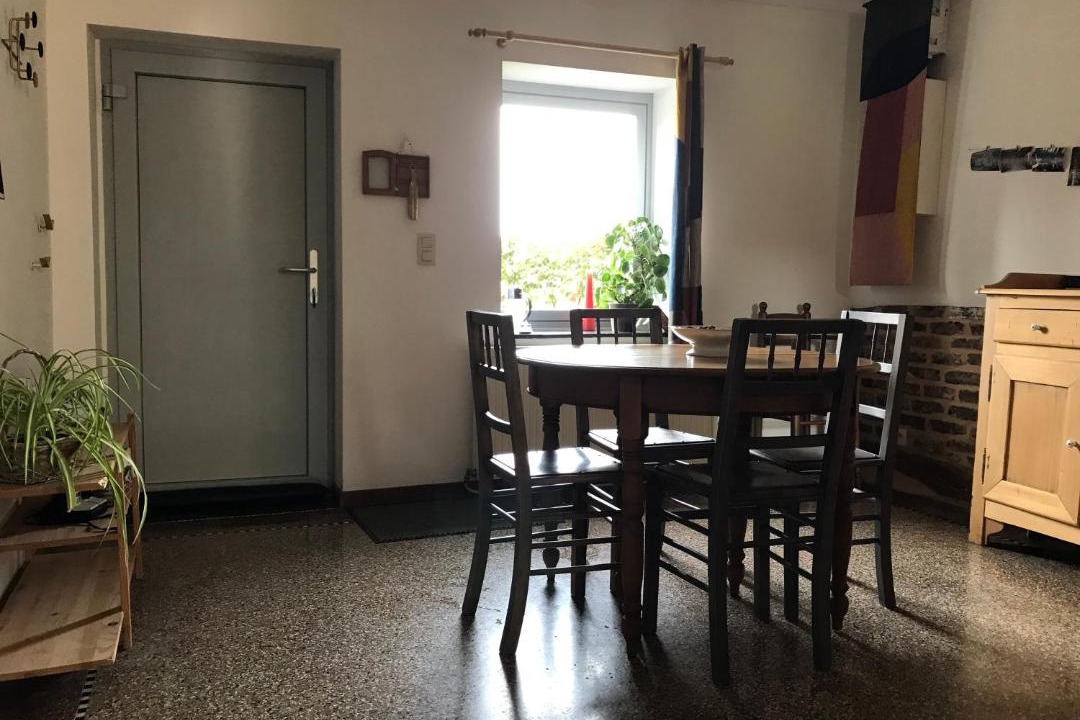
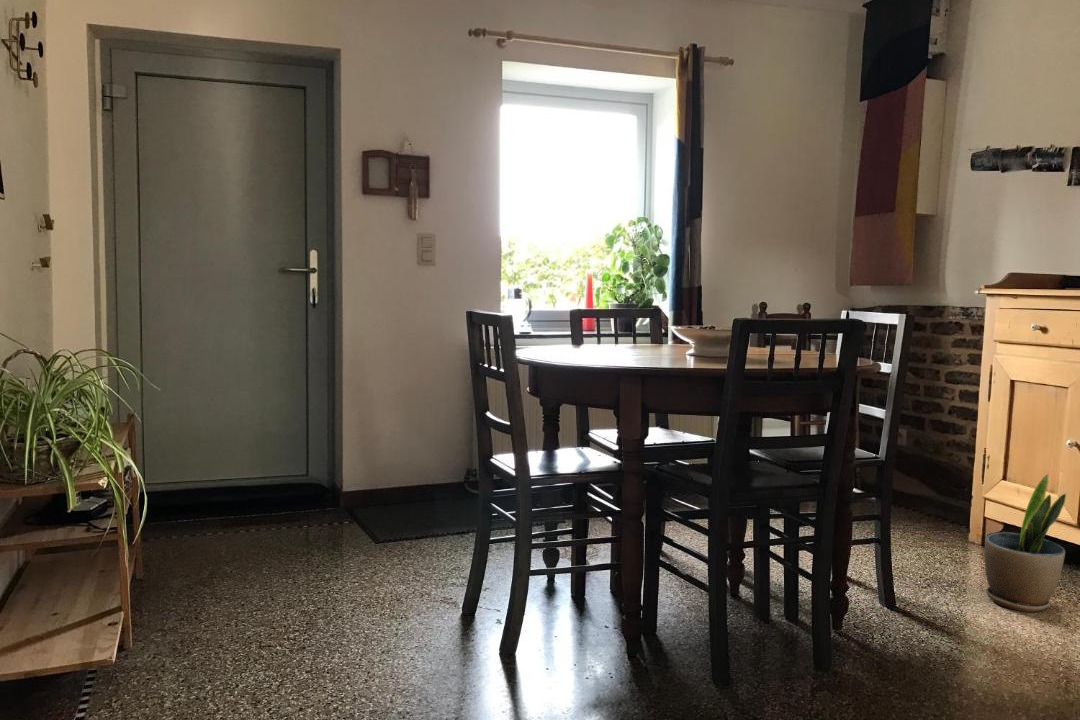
+ potted plant (1024, 540)
